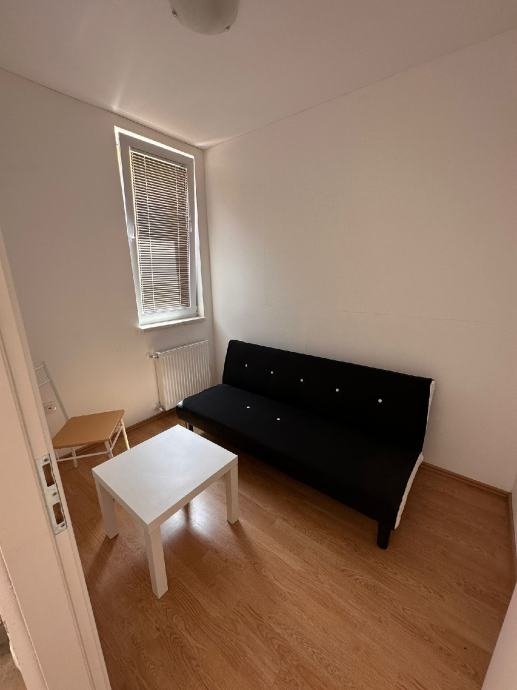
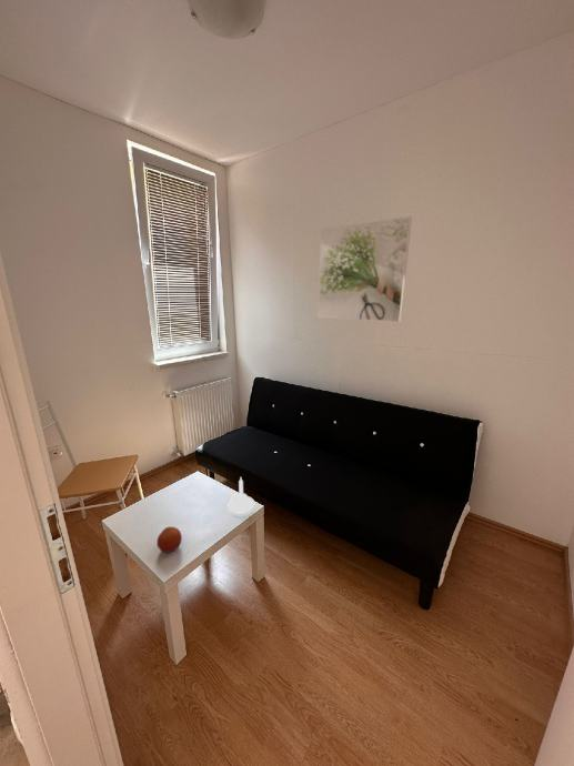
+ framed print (359, 273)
+ candle holder (241, 492)
+ fruit (169, 538)
